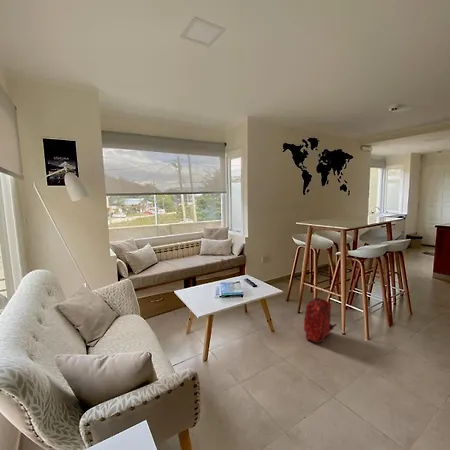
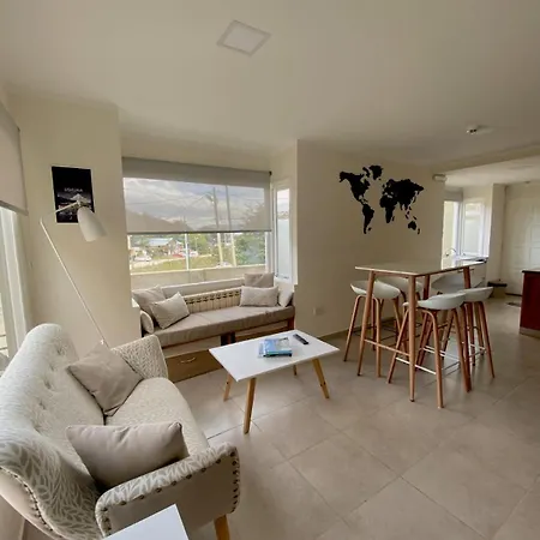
- backpack (320, 318)
